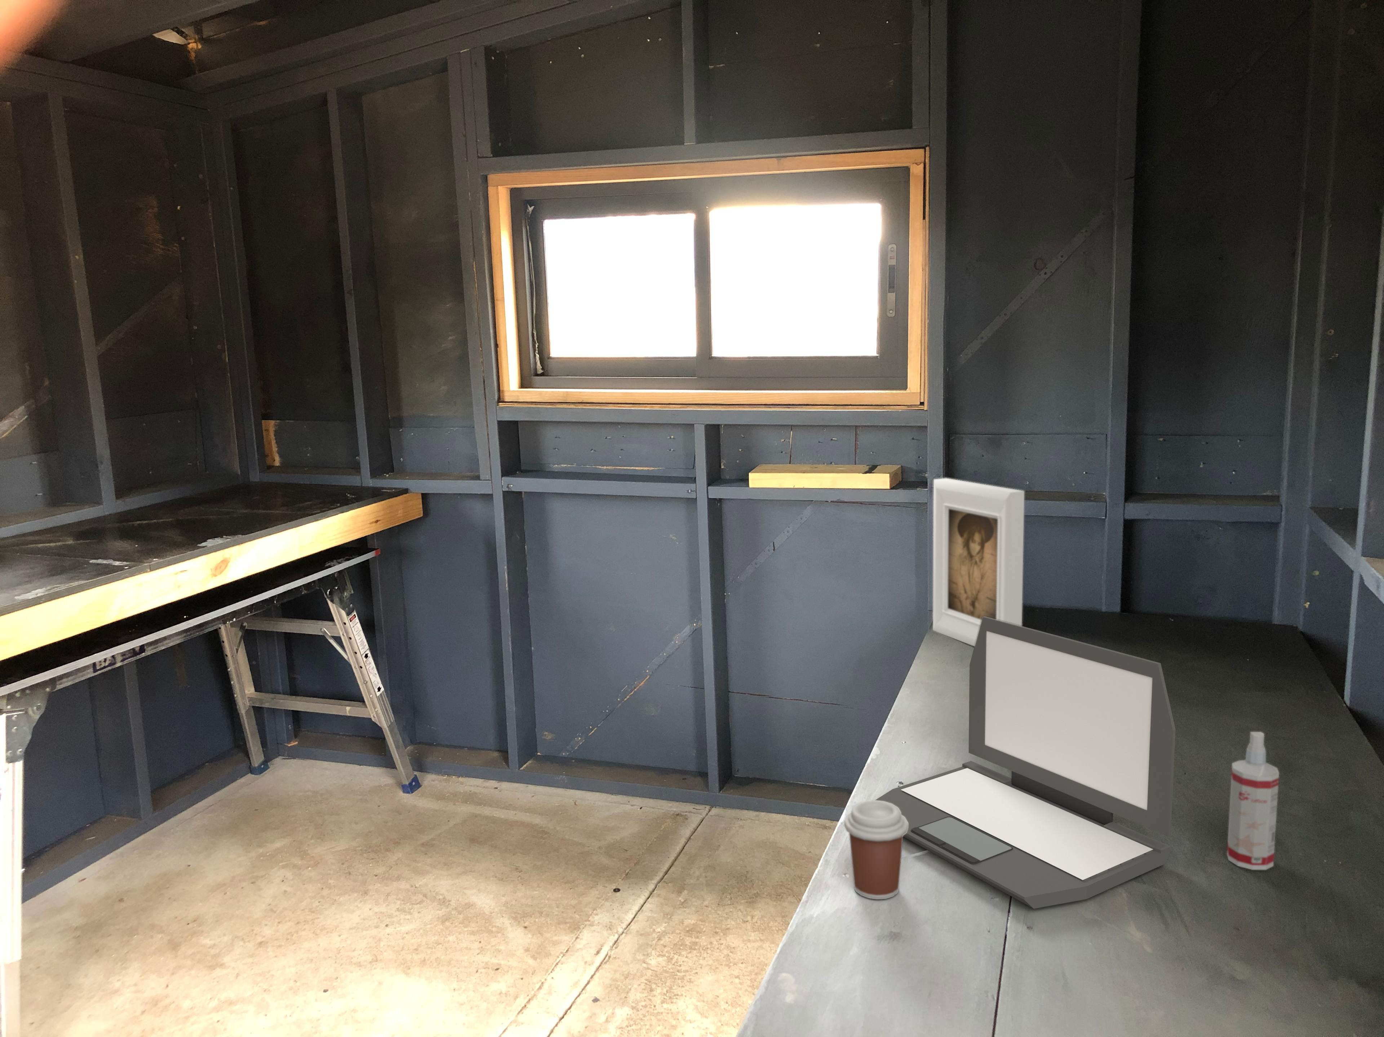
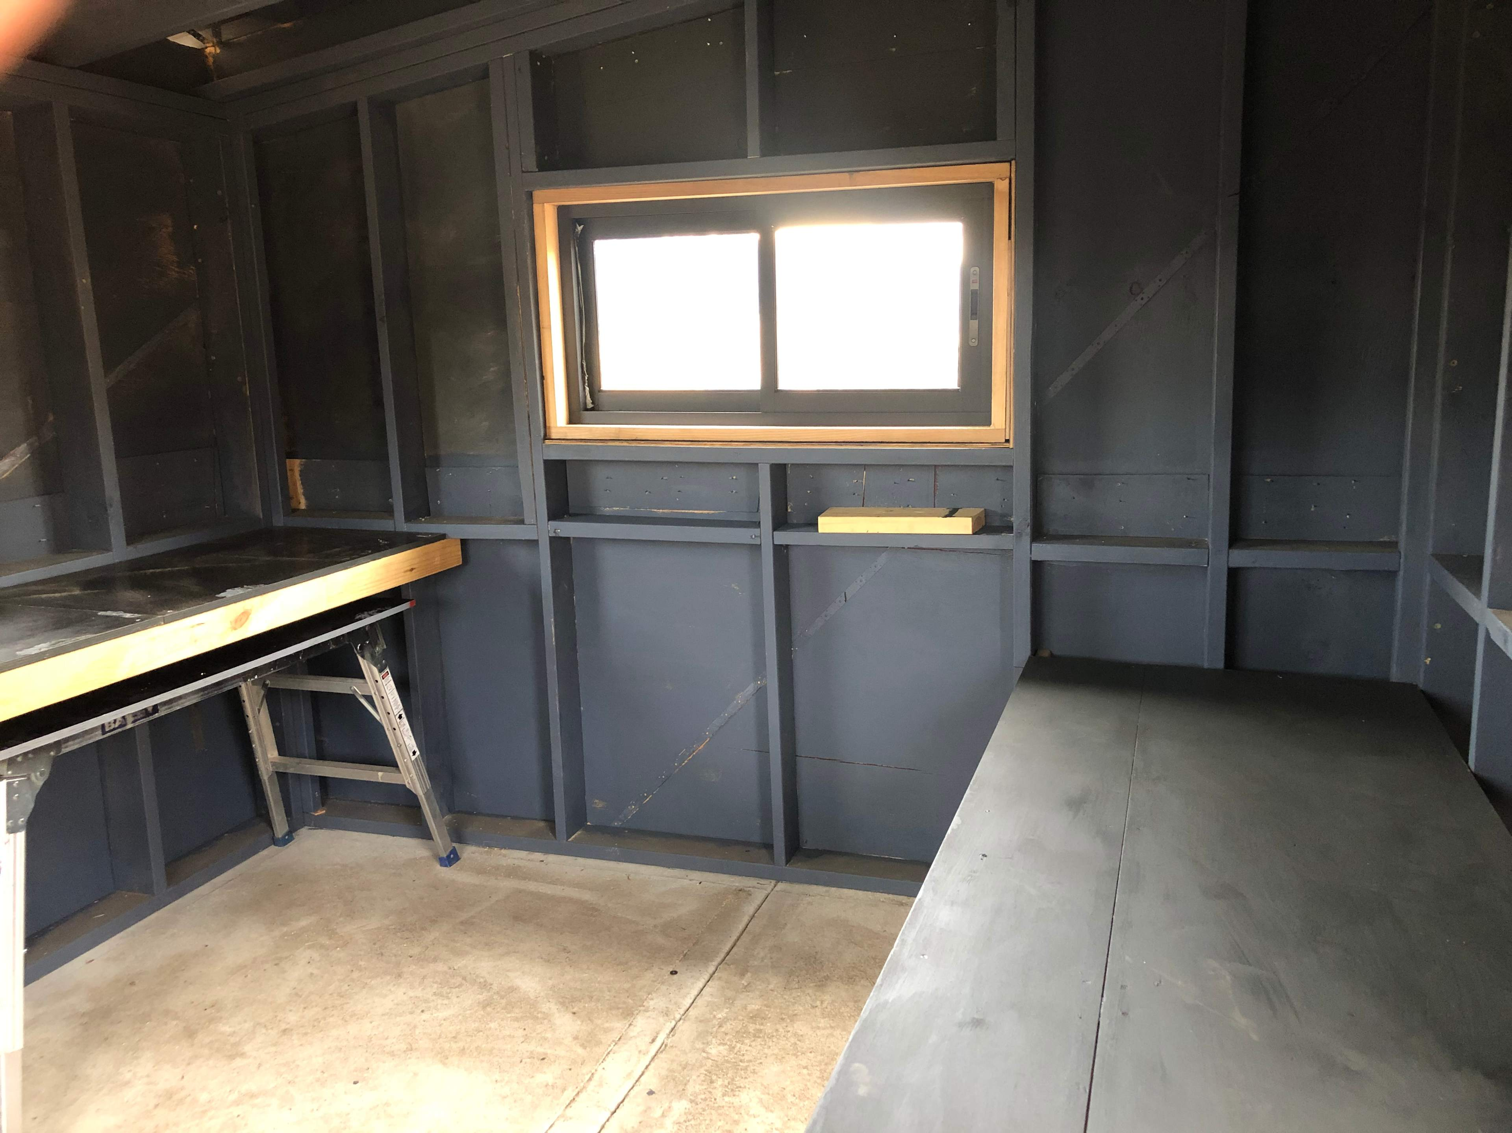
- picture frame (975, 565)
- laptop (1003, 746)
- spray bottle (1253, 797)
- coffee cup (876, 850)
